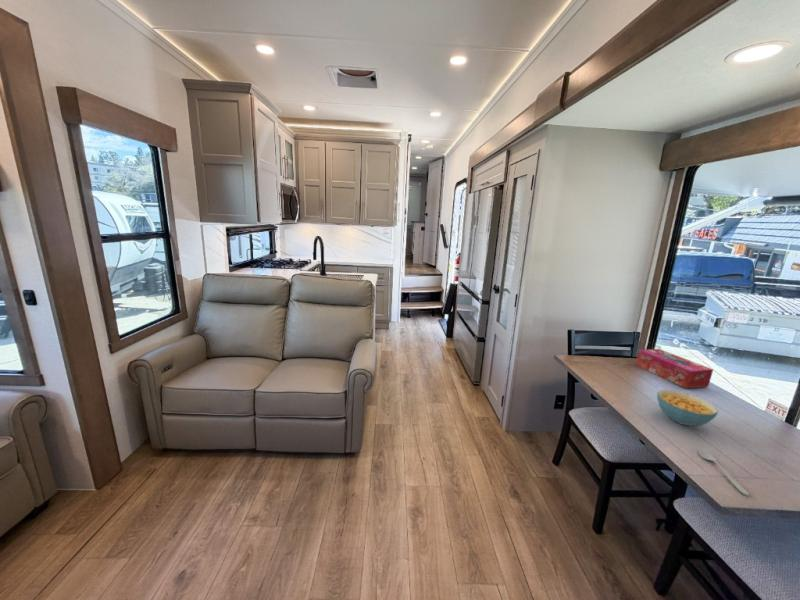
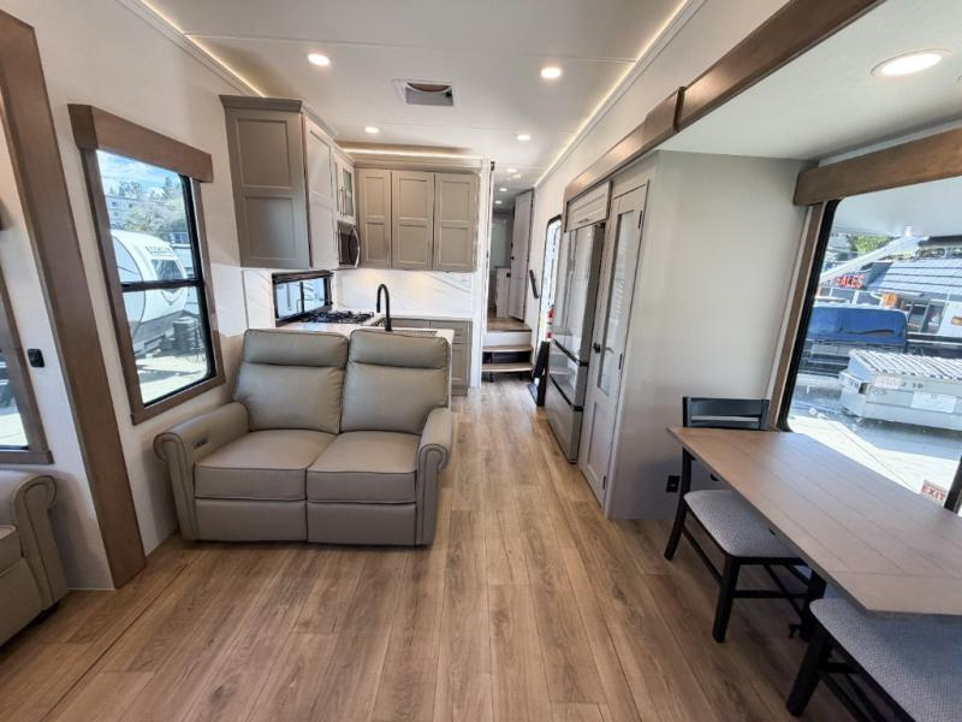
- spoon (722, 469)
- tissue box (671, 367)
- cereal bowl (683, 411)
